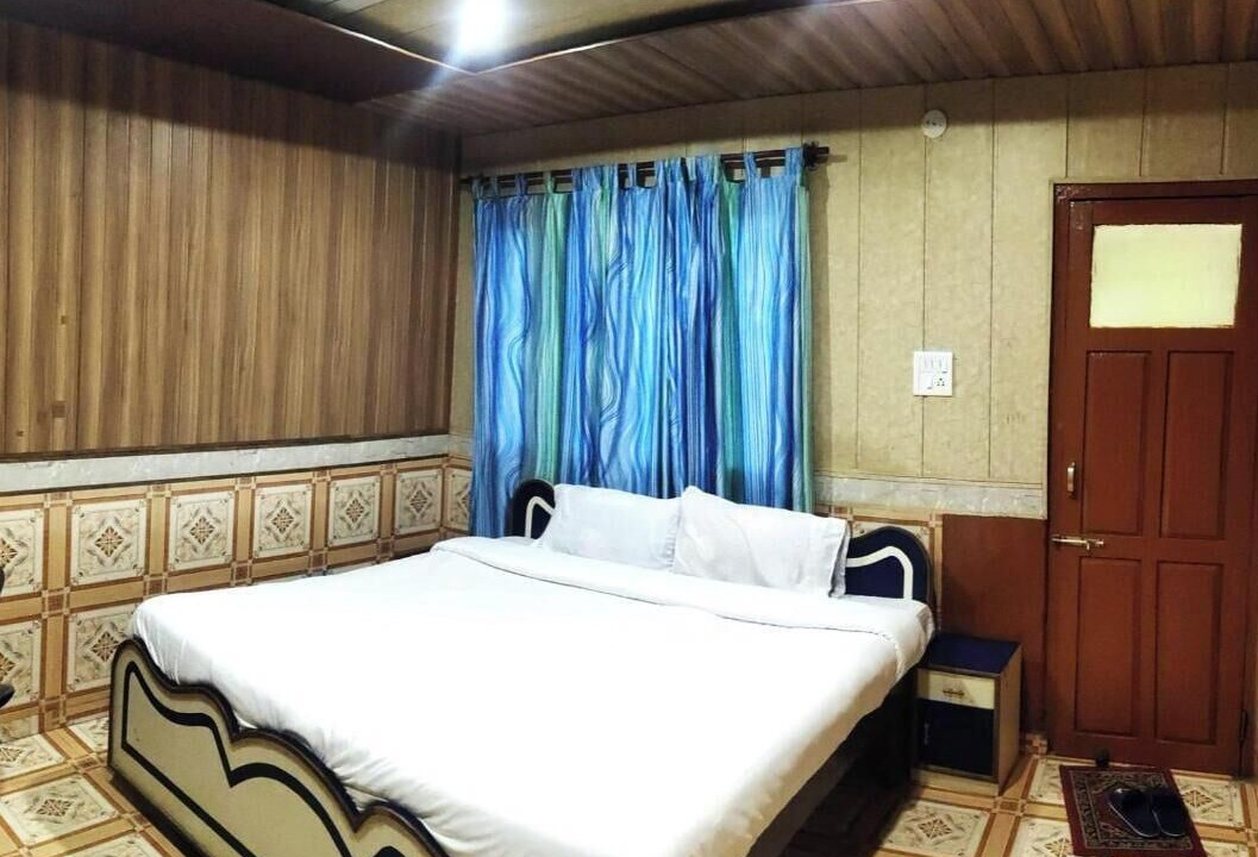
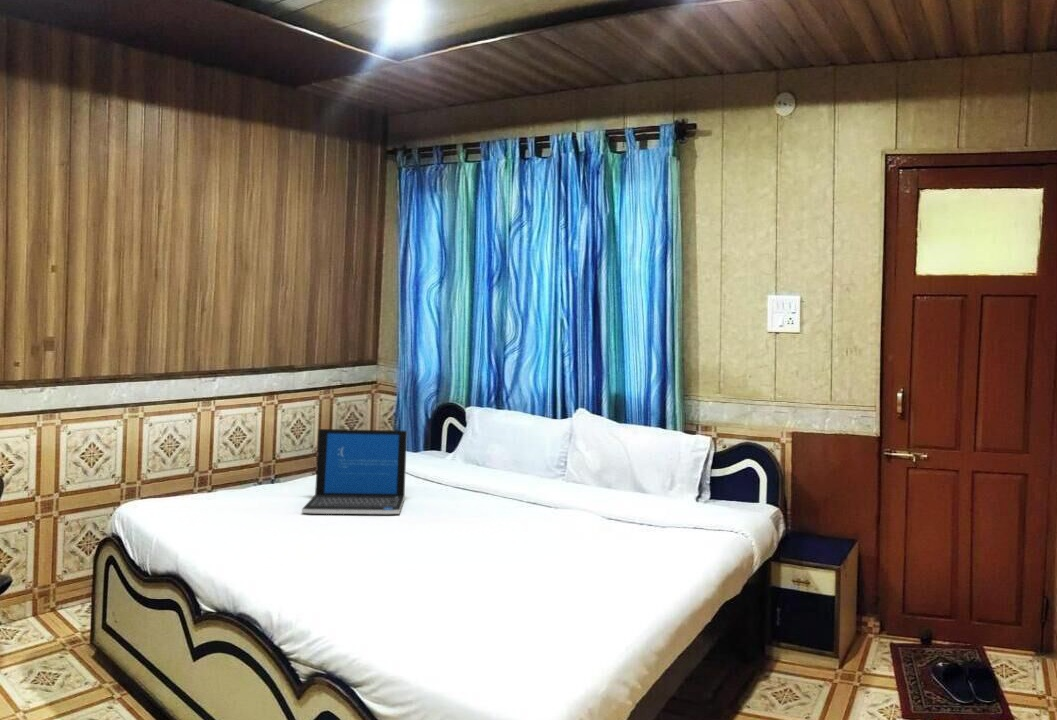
+ laptop (357, 469)
